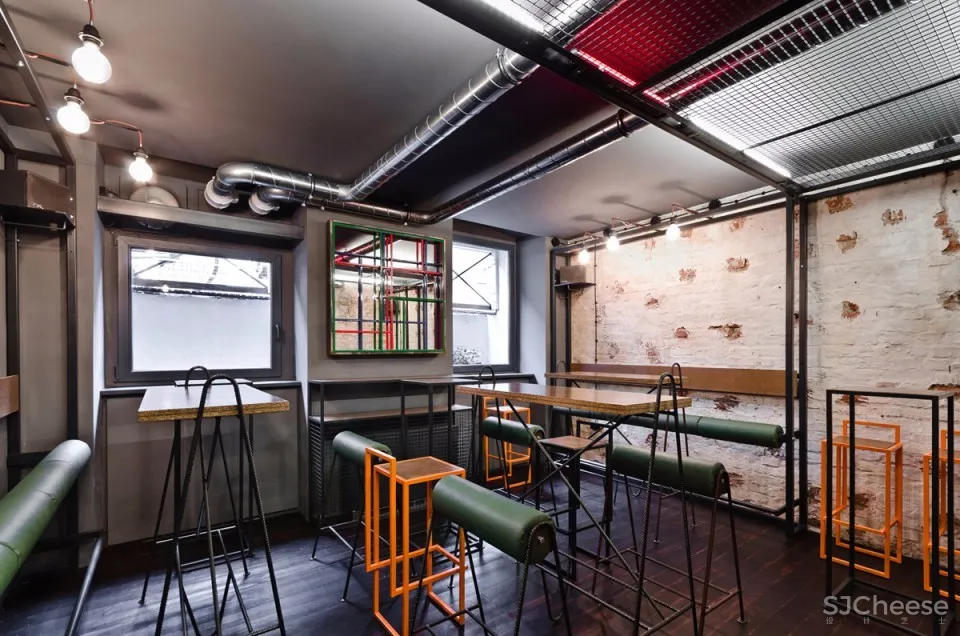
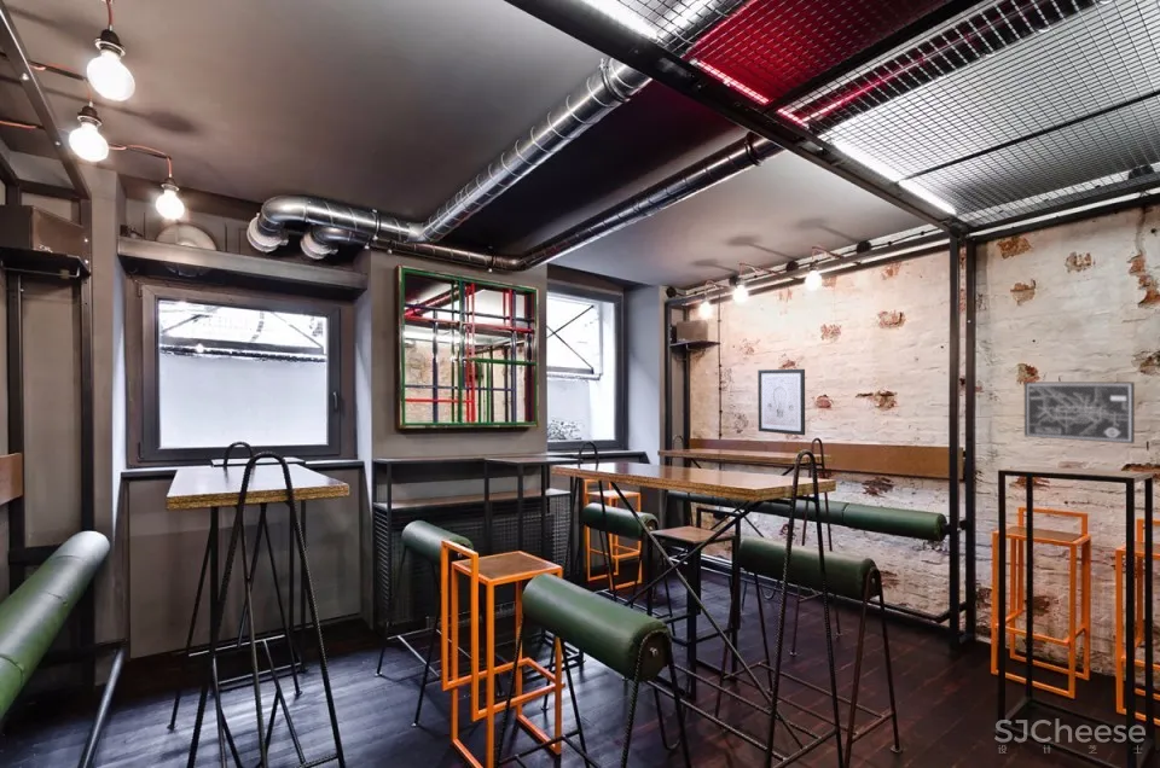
+ wall art (781, 401)
+ wall art (1075, 411)
